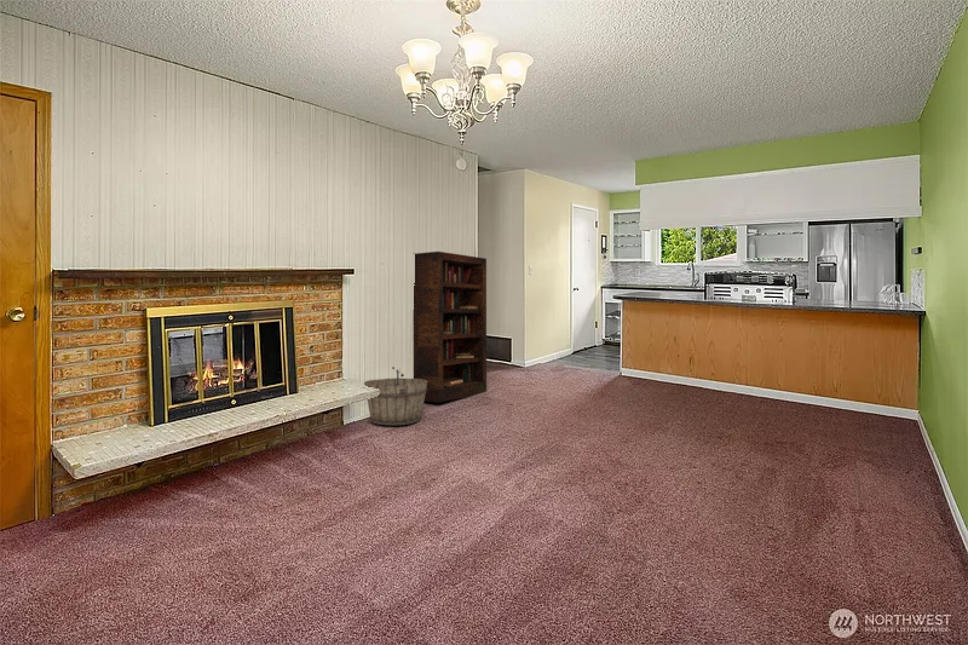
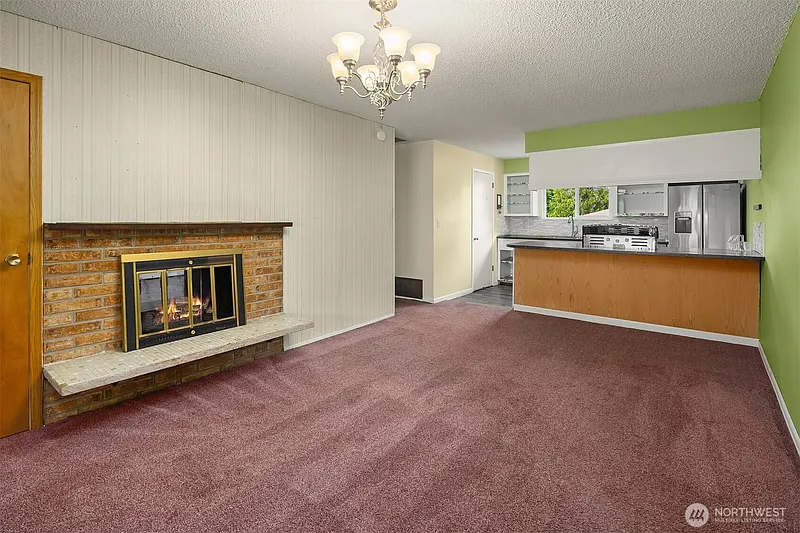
- wooden bucket (396, 393)
- bookcase (451, 326)
